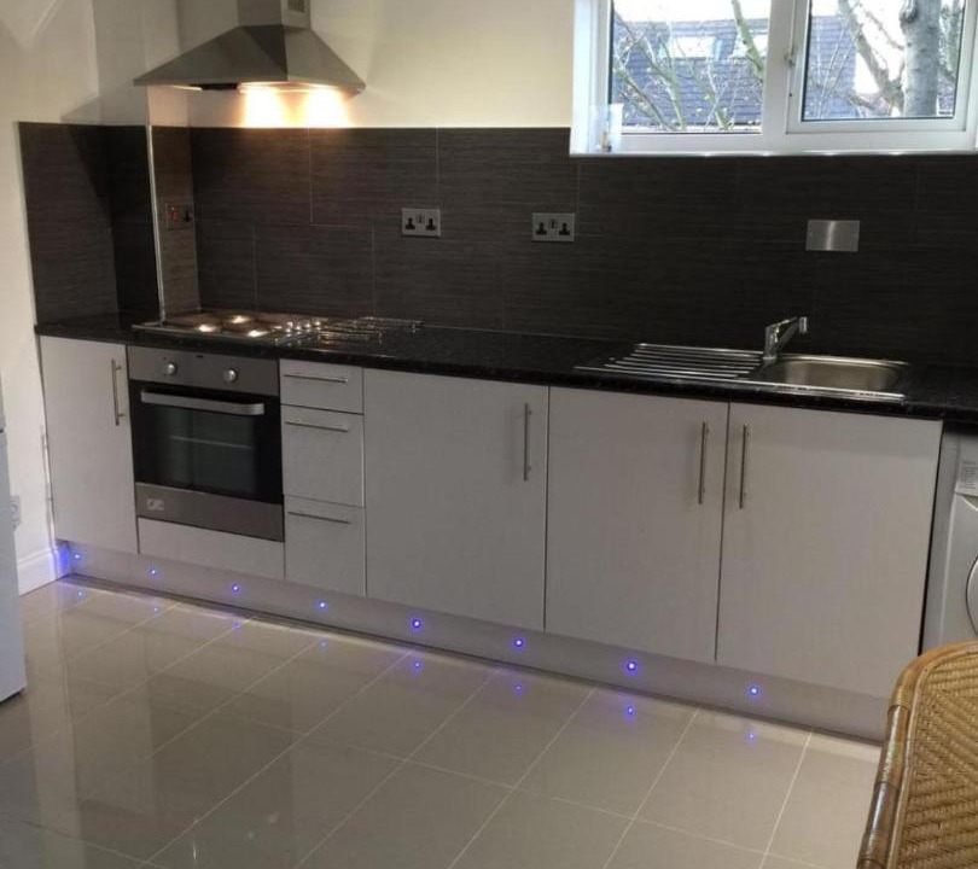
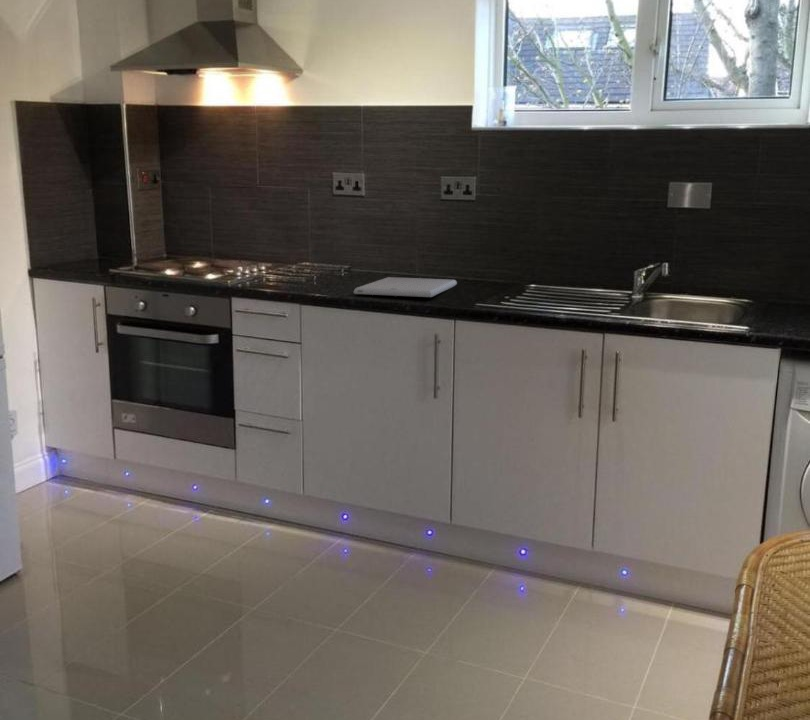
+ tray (407, 286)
